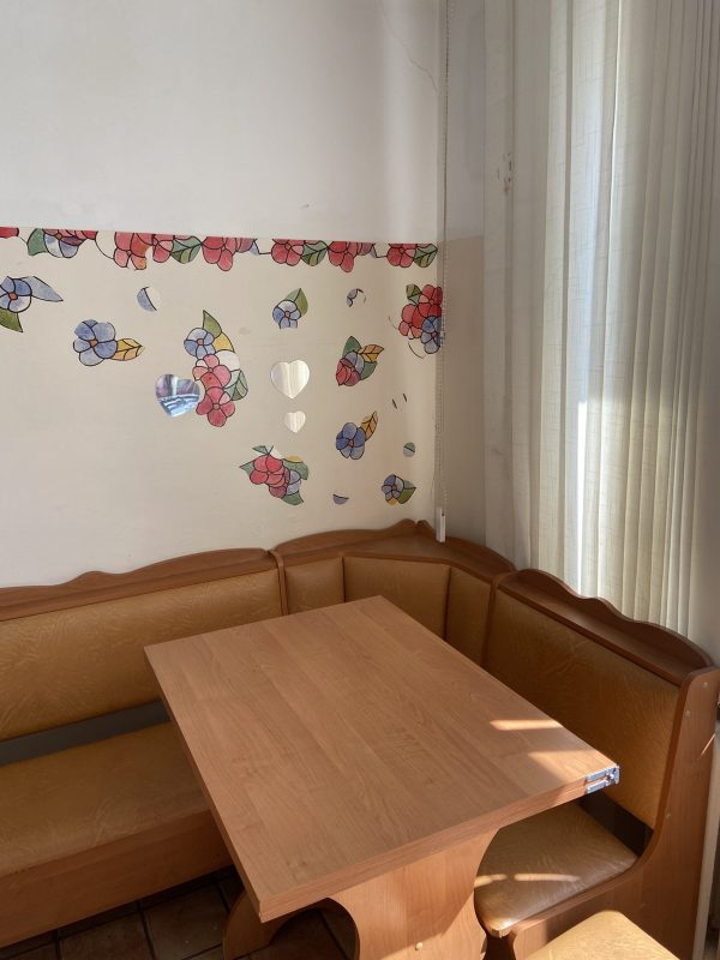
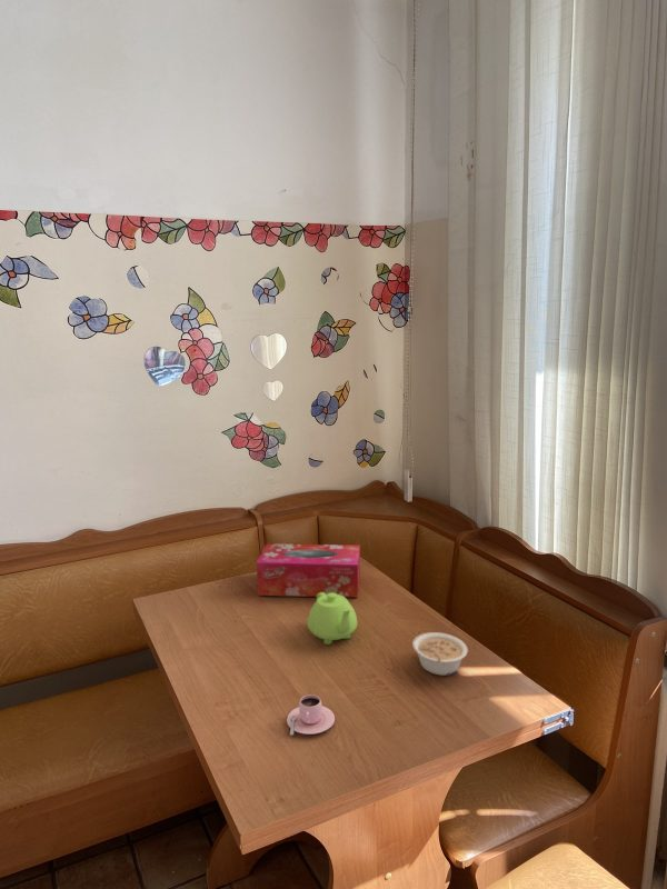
+ legume (440, 655)
+ tissue box (310, 569)
+ teacup (309, 696)
+ teapot (334, 616)
